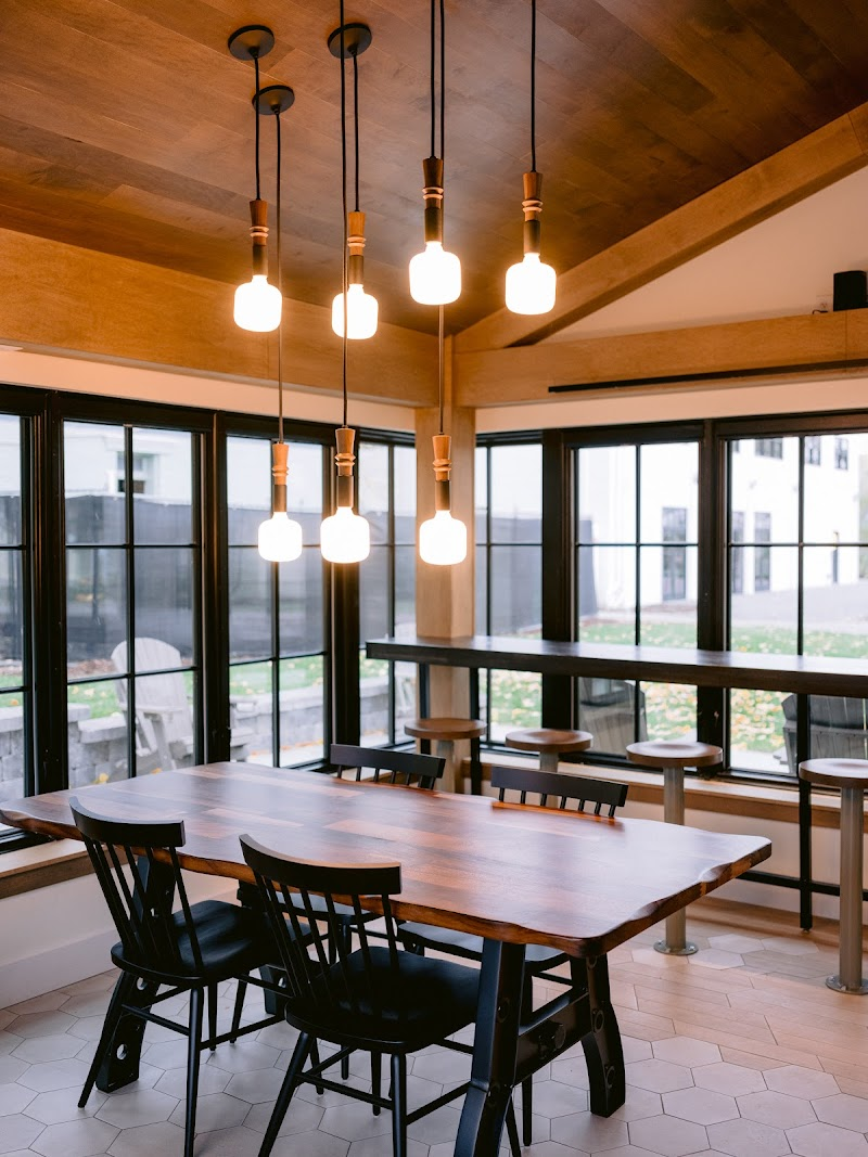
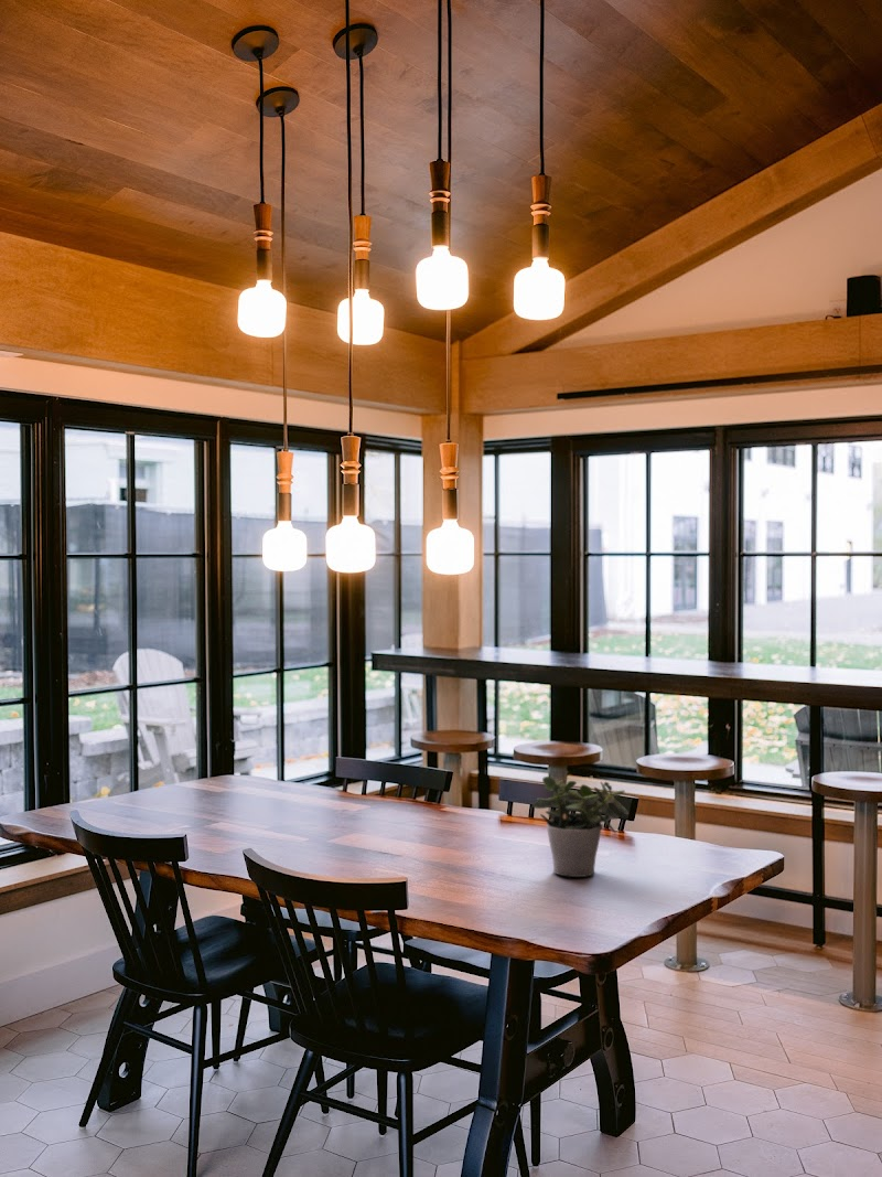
+ potted plant (578, 822)
